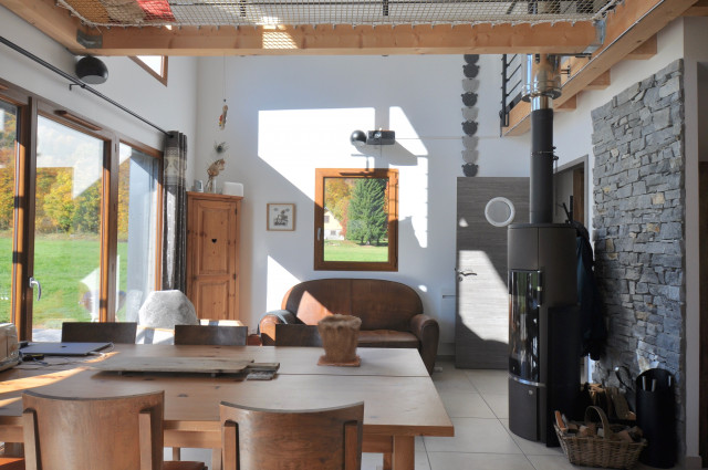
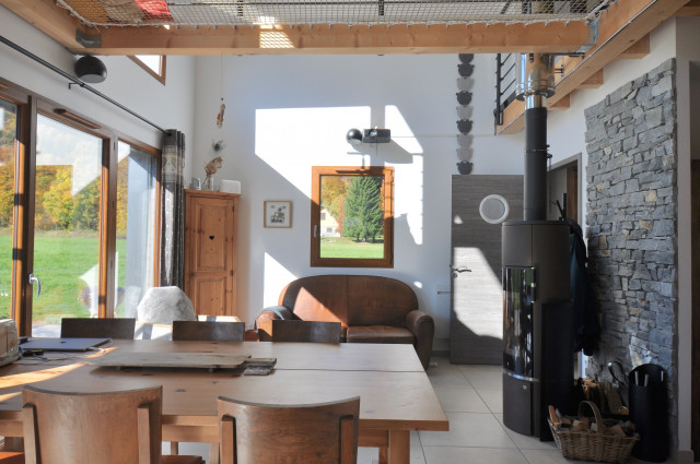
- plant pot (339, 338)
